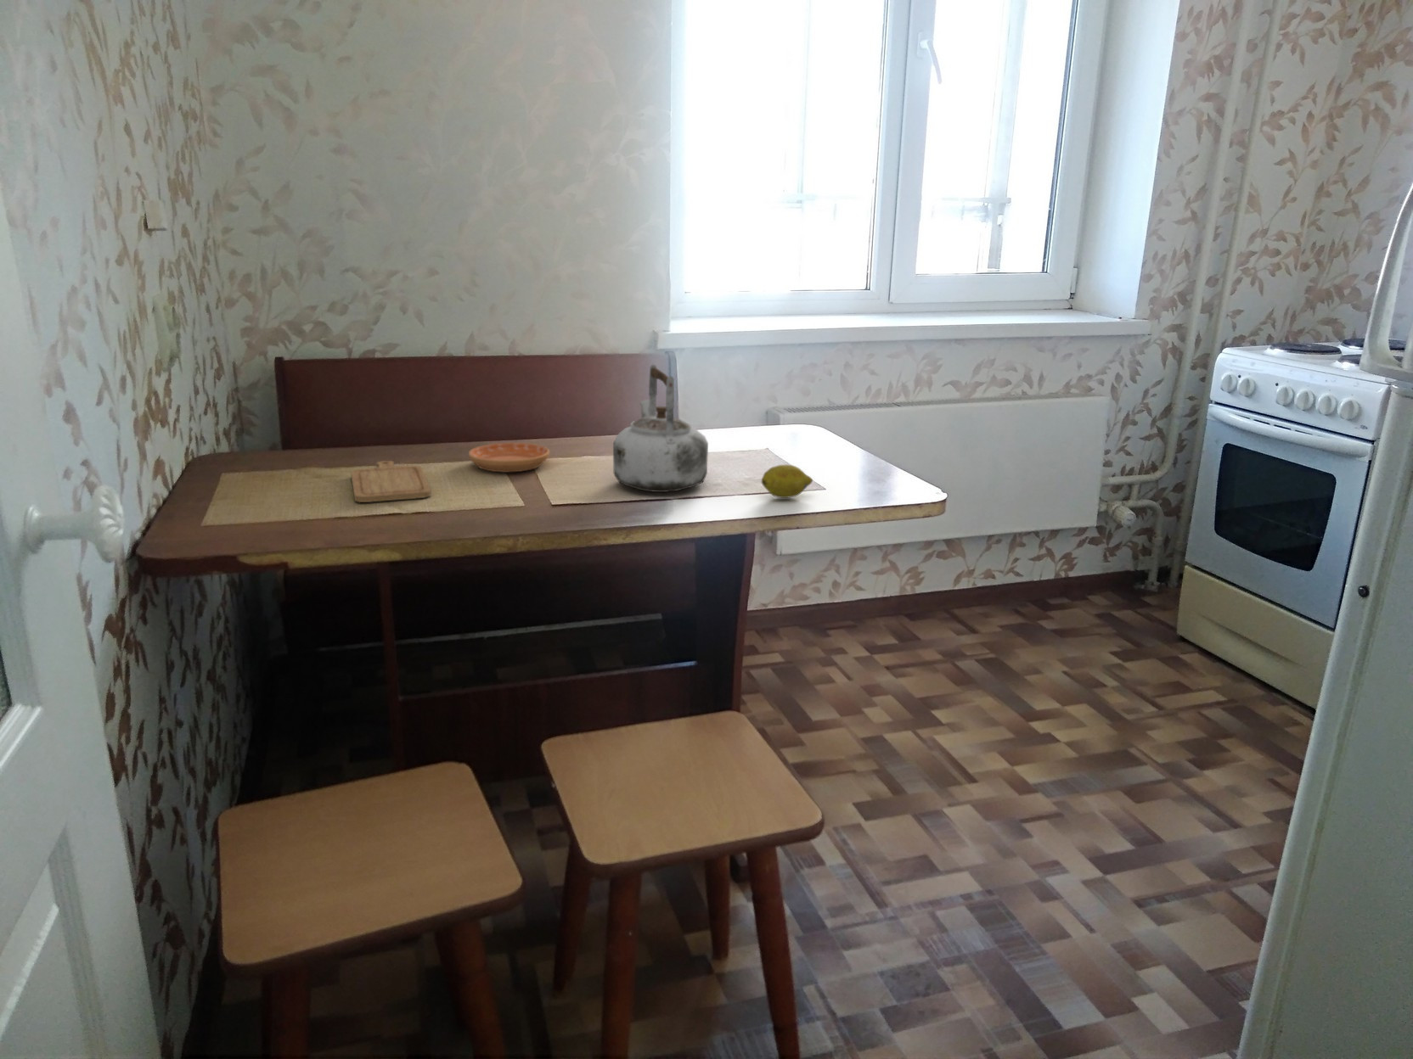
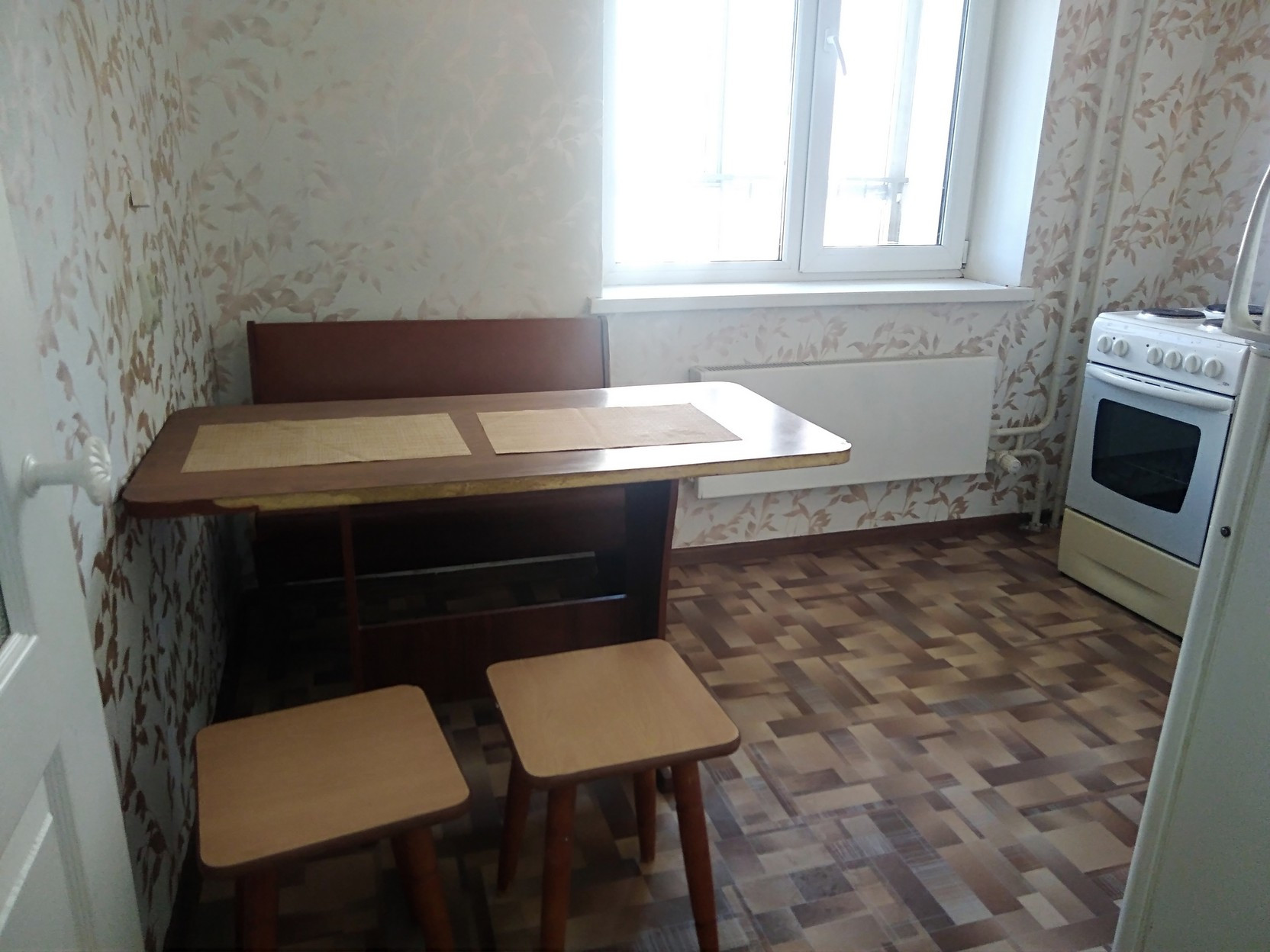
- chopping board (389, 479)
- saucer (510, 457)
- fruit (787, 482)
- kettle (658, 425)
